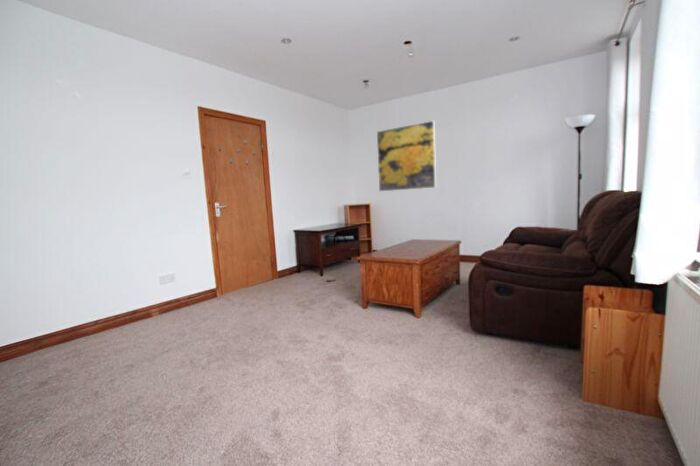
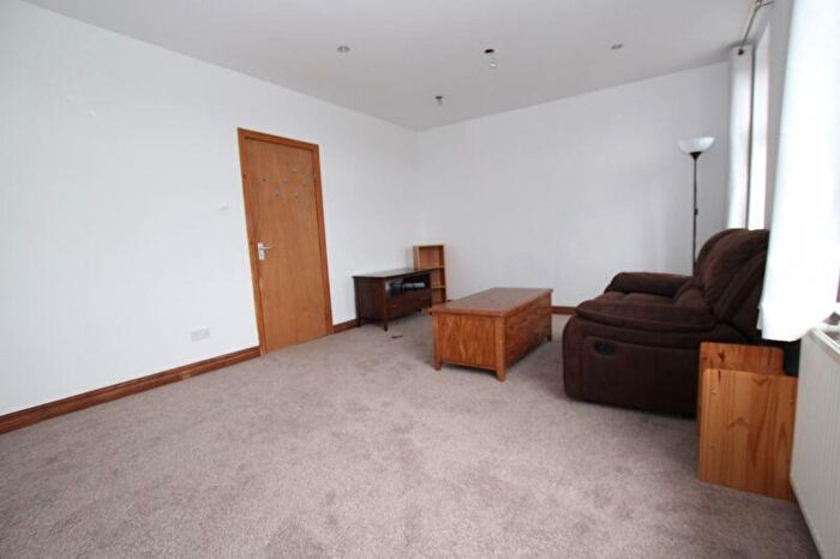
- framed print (405, 158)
